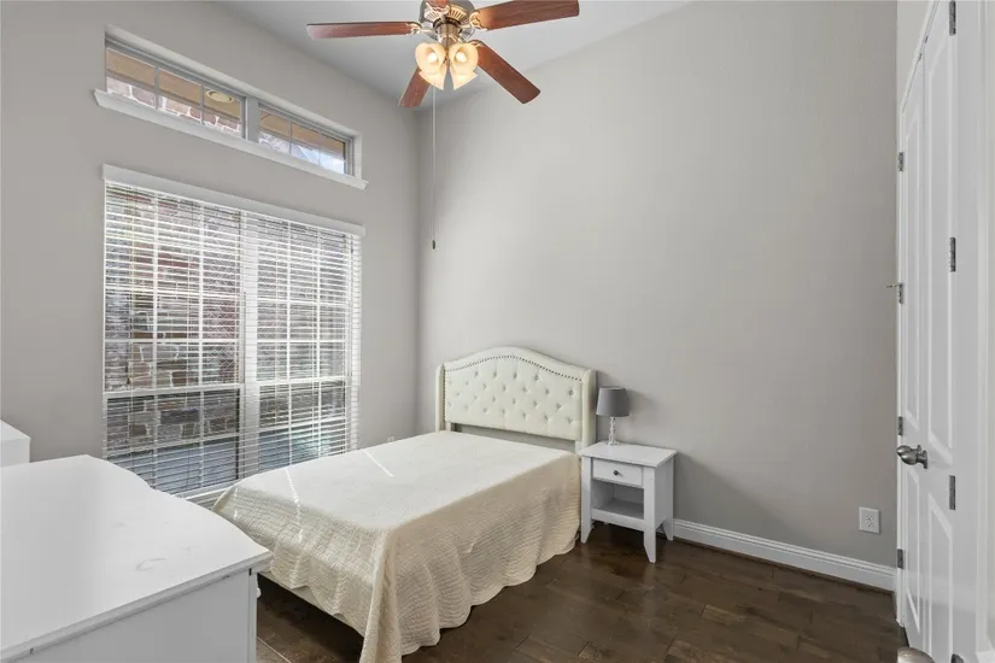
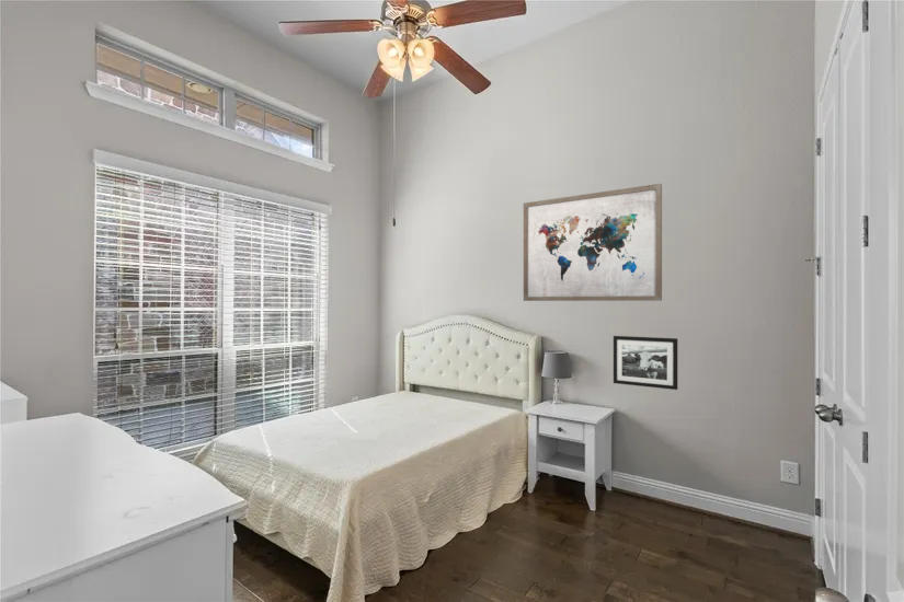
+ wall art (586, 247)
+ picture frame (644, 361)
